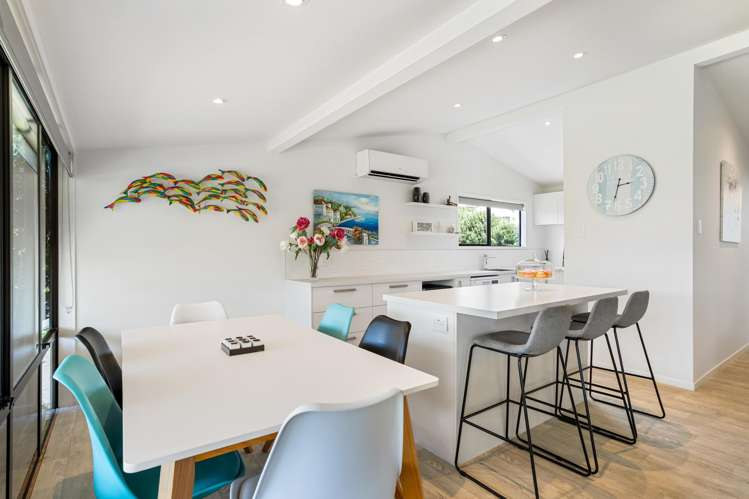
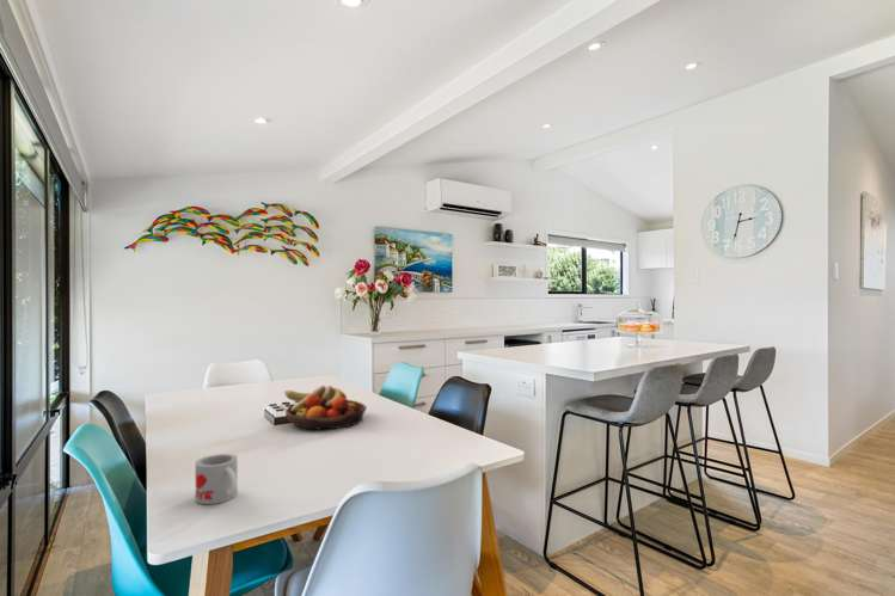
+ mug (220, 479)
+ fruit bowl (325, 405)
